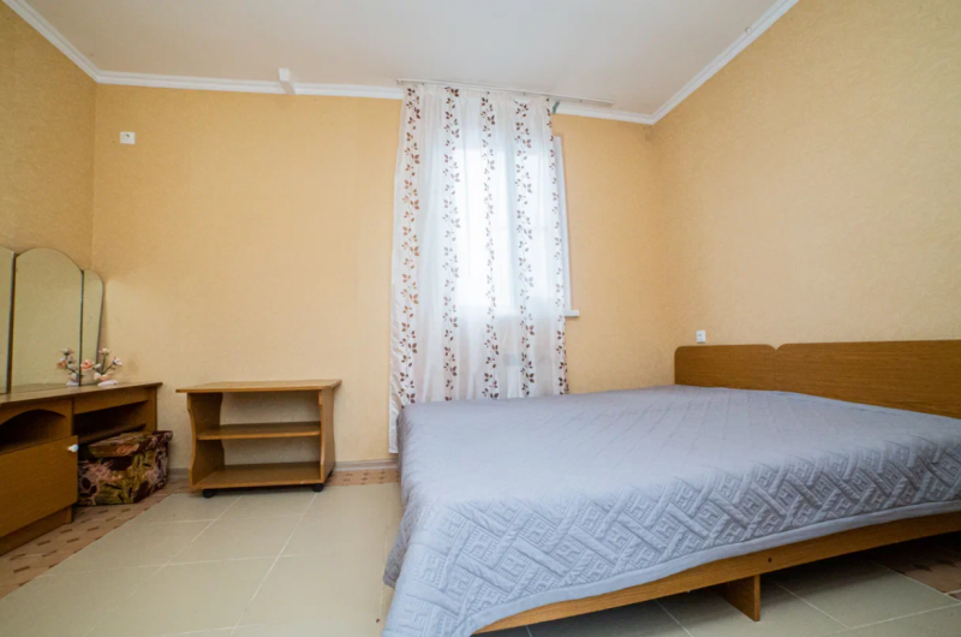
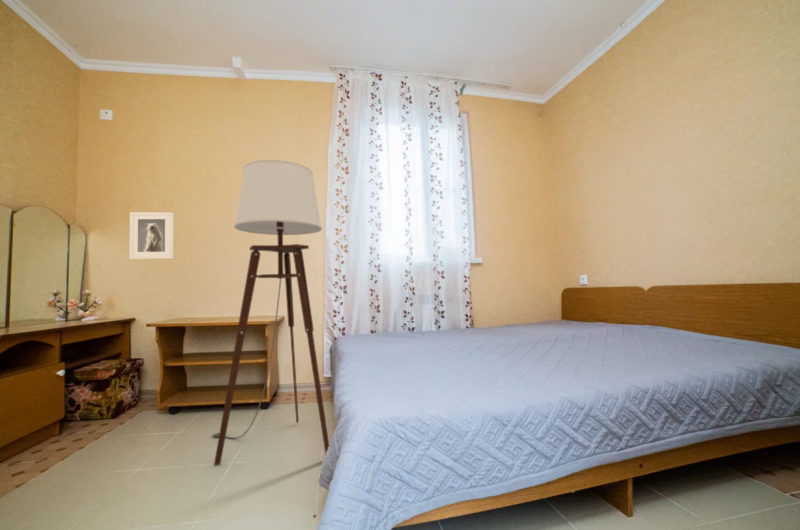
+ floor lamp (277, 306)
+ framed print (151, 235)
